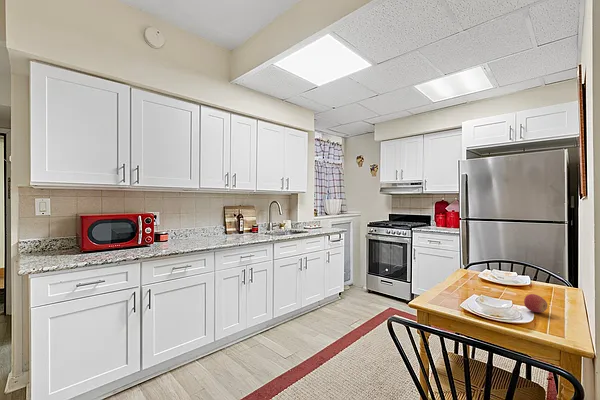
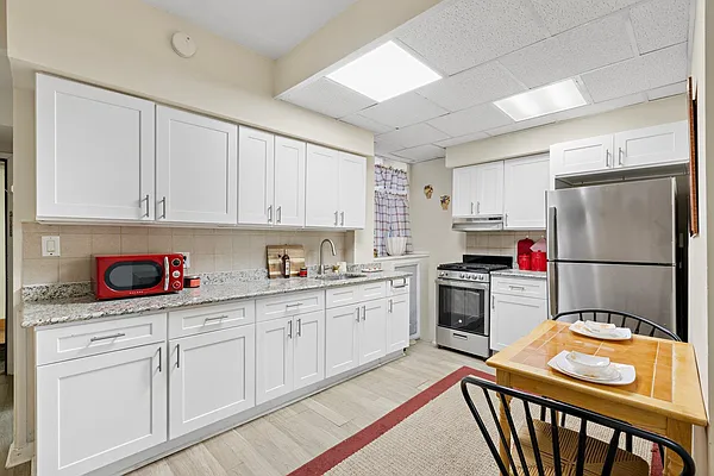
- apple (535, 303)
